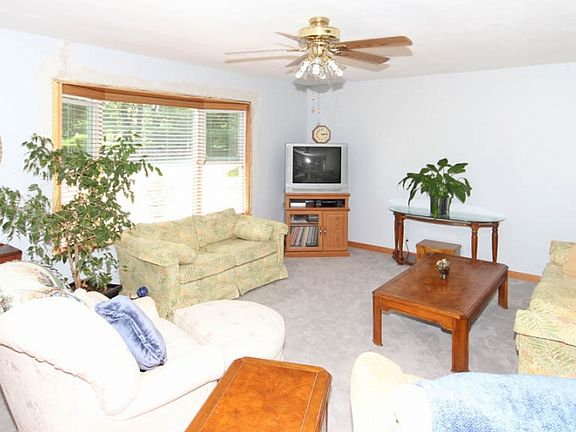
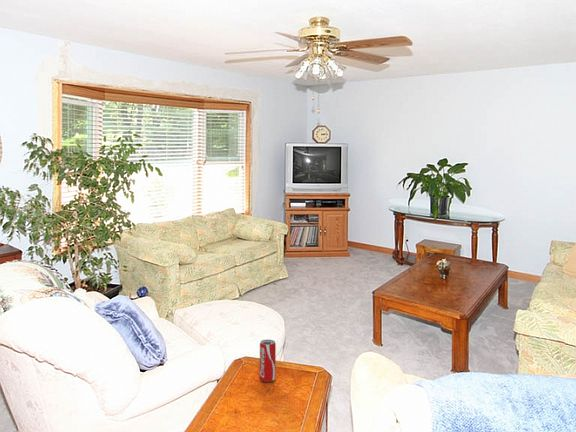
+ beverage can (267, 360)
